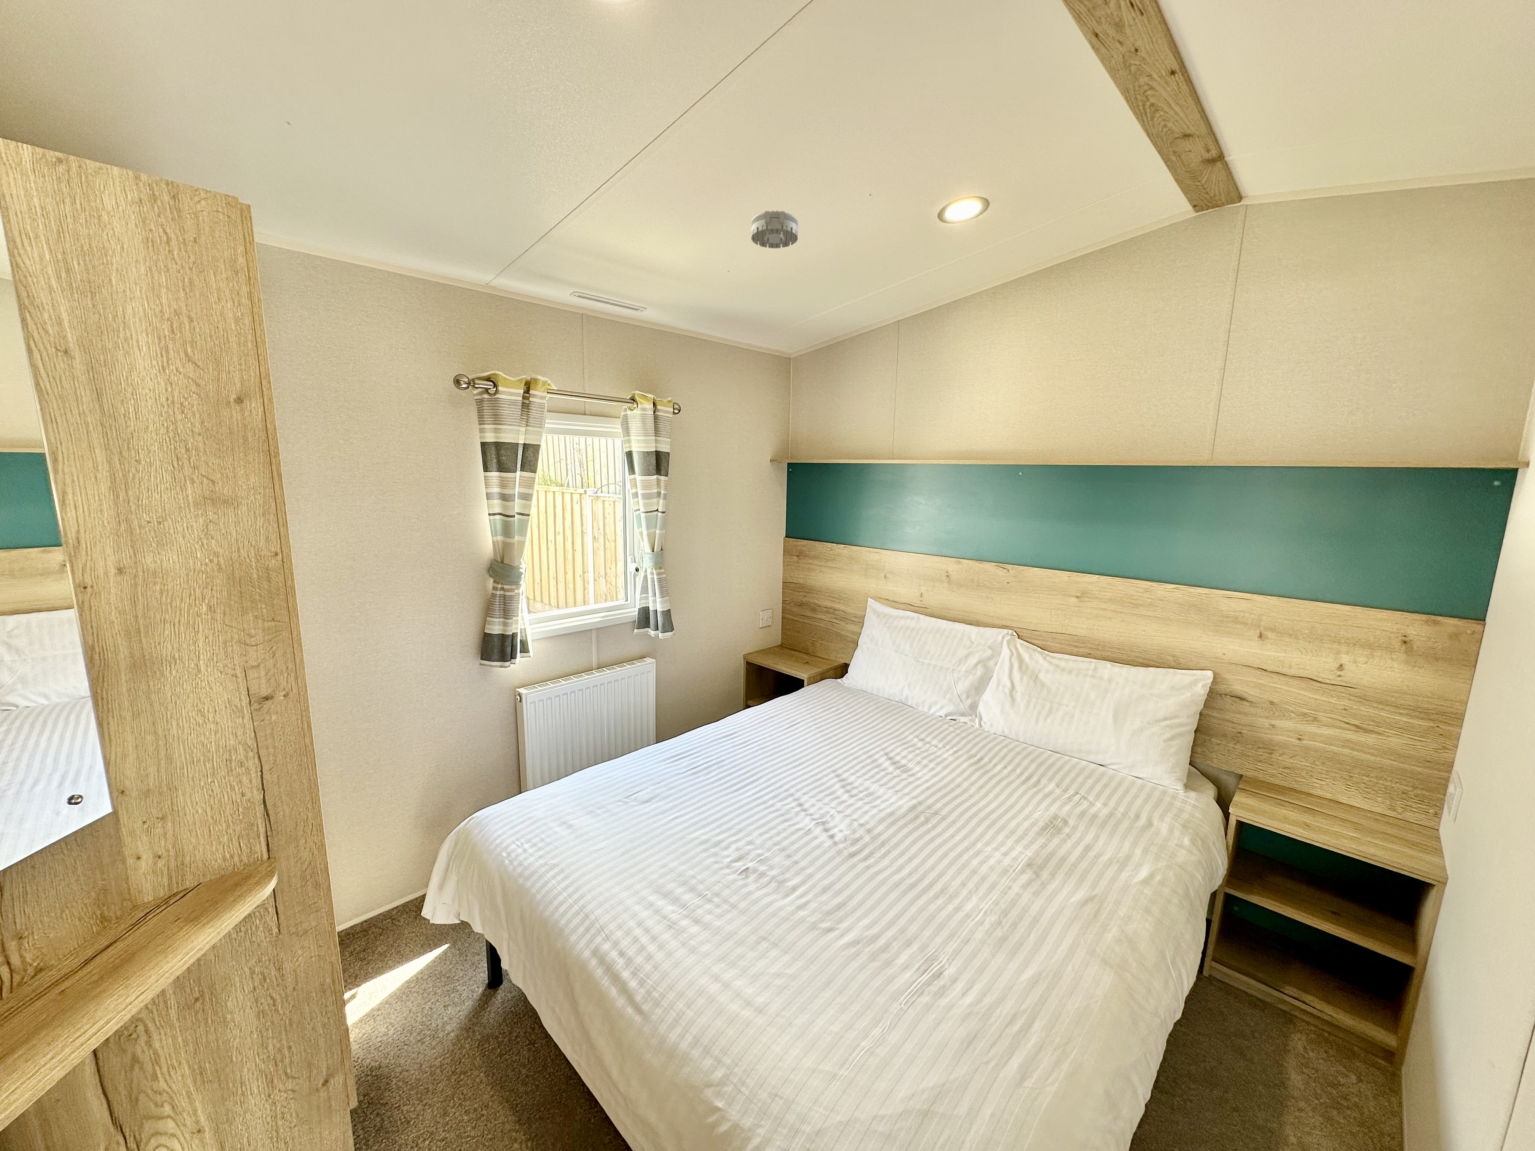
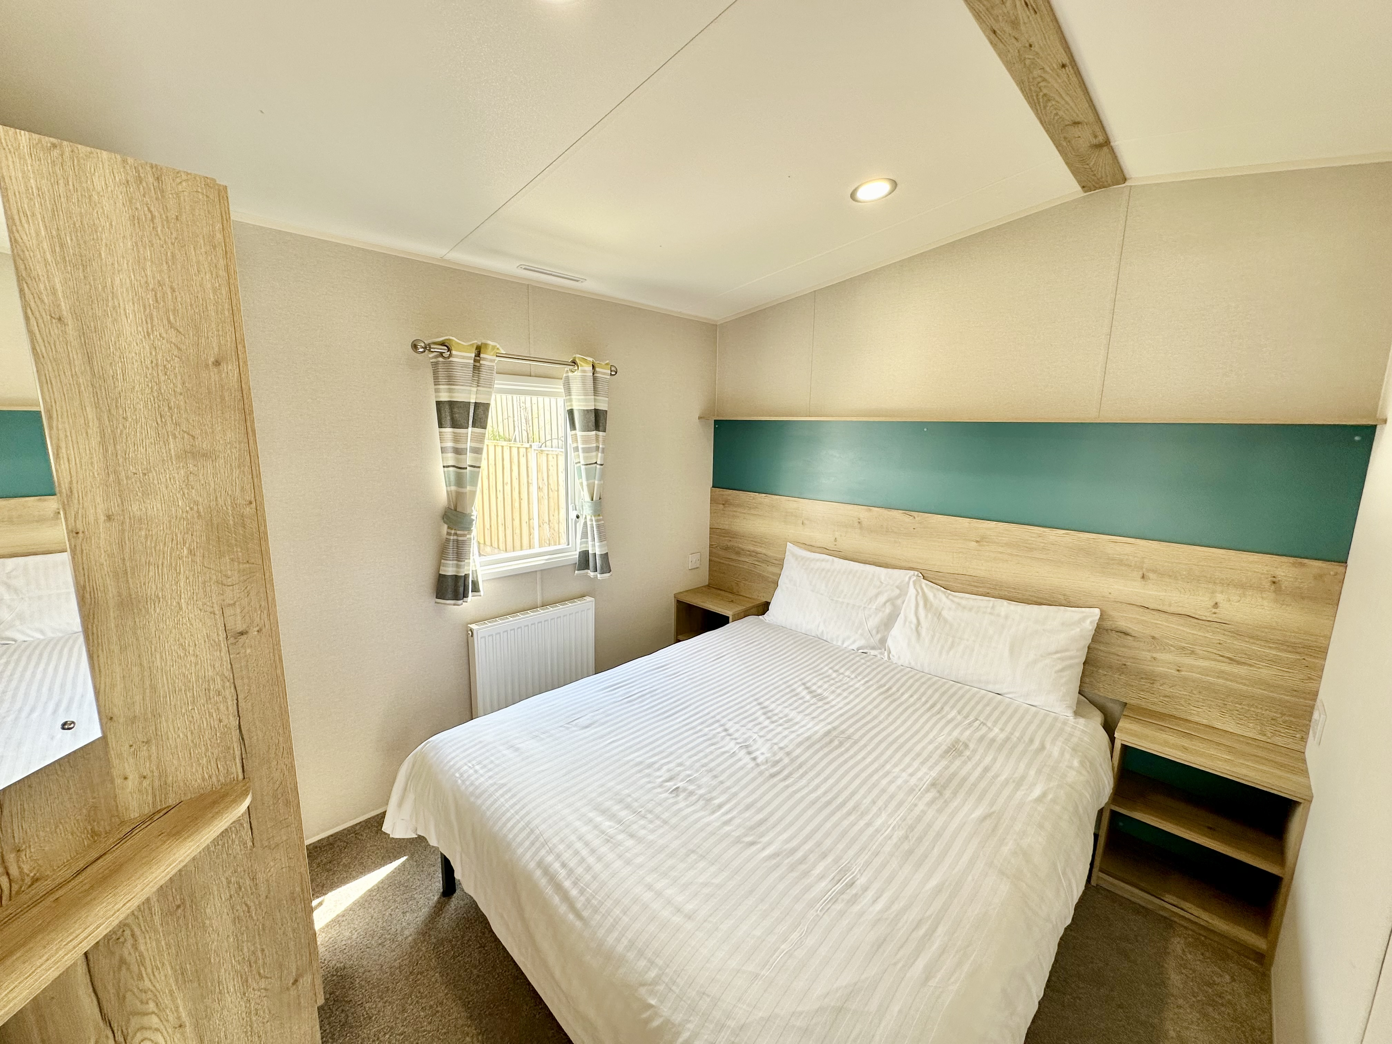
- smoke detector (775, 229)
